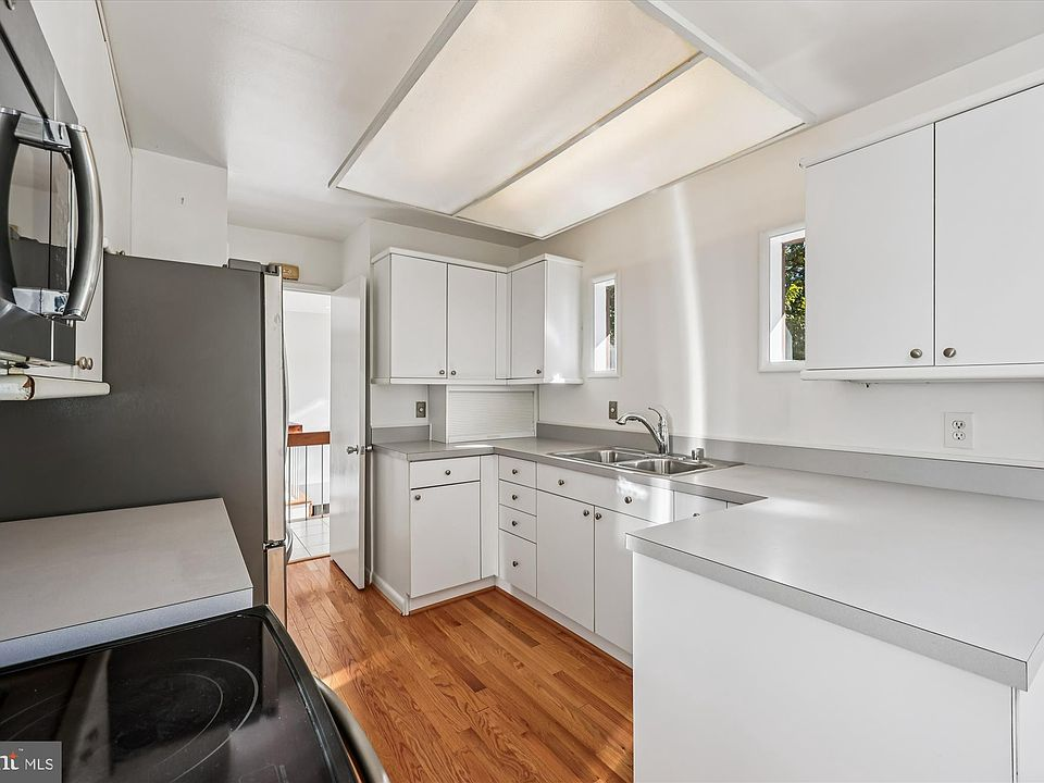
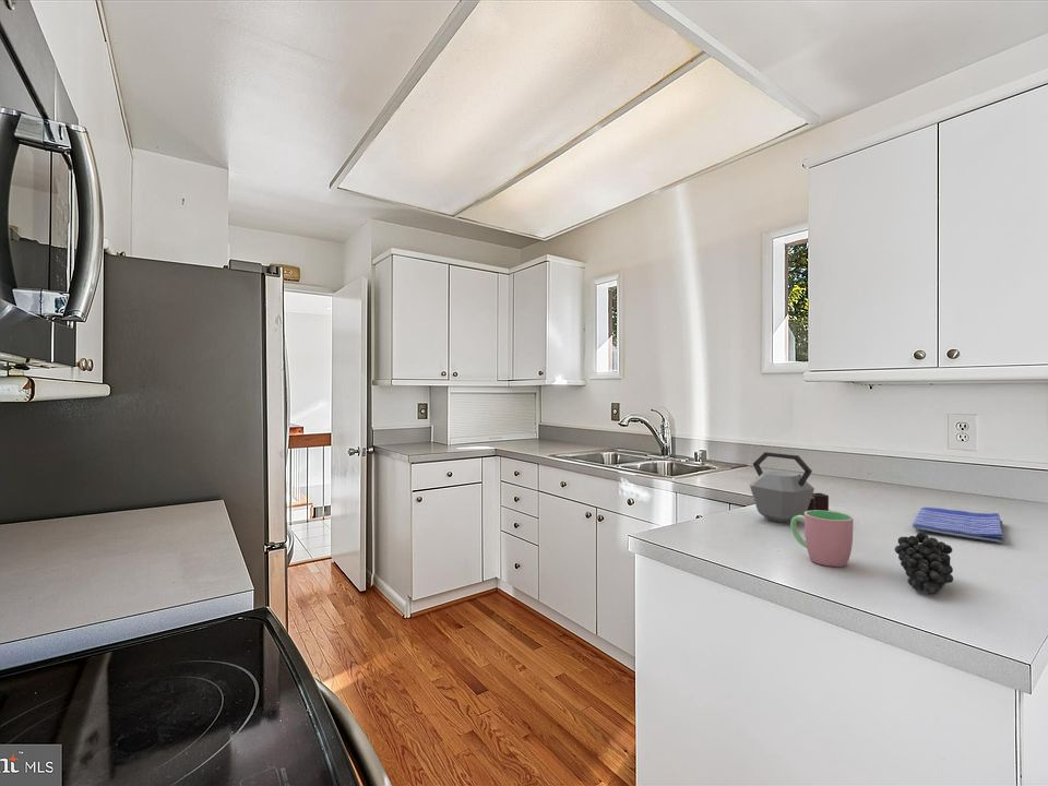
+ fruit (920, 558)
+ kettle (796, 484)
+ cup (820, 536)
+ dish towel (957, 521)
